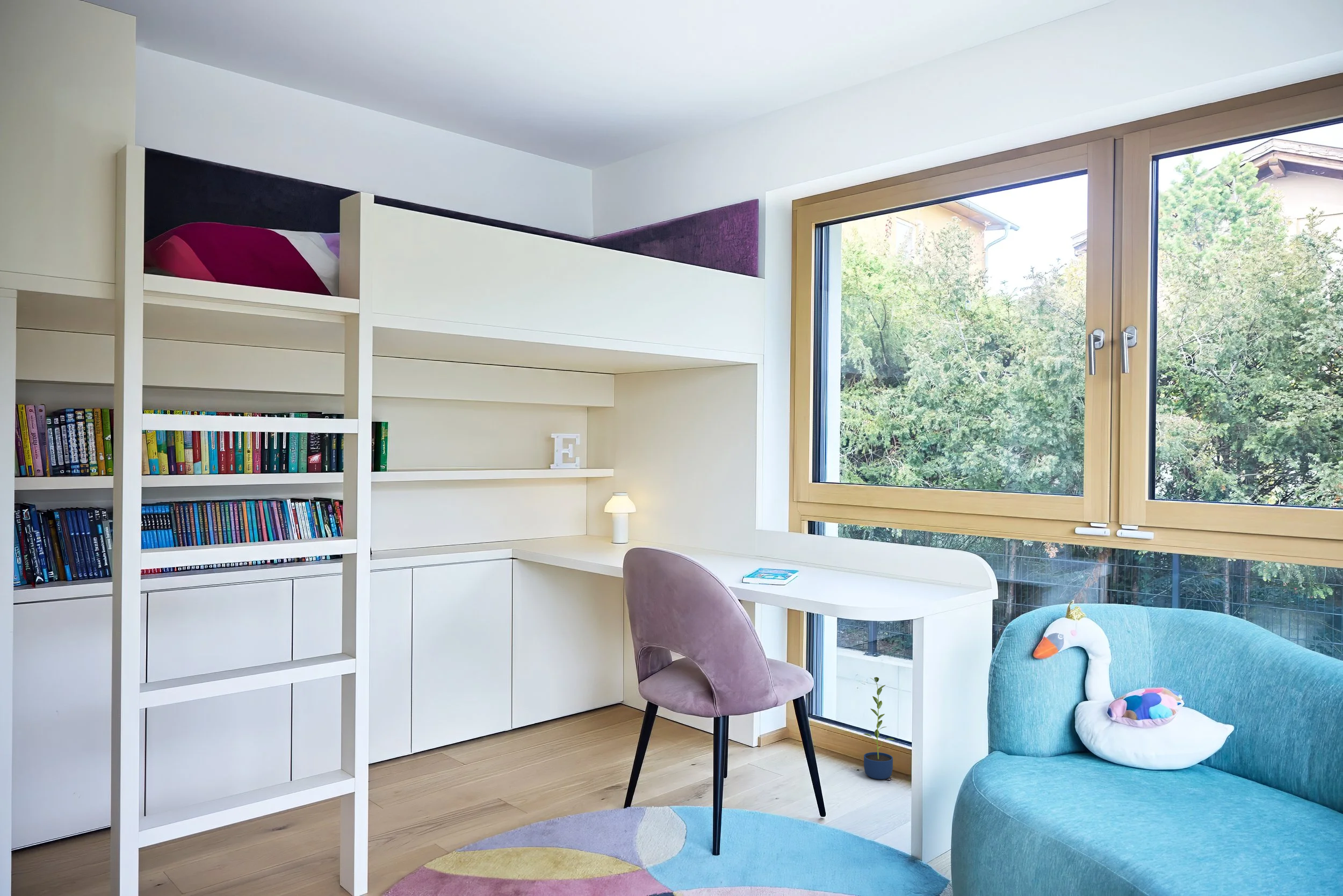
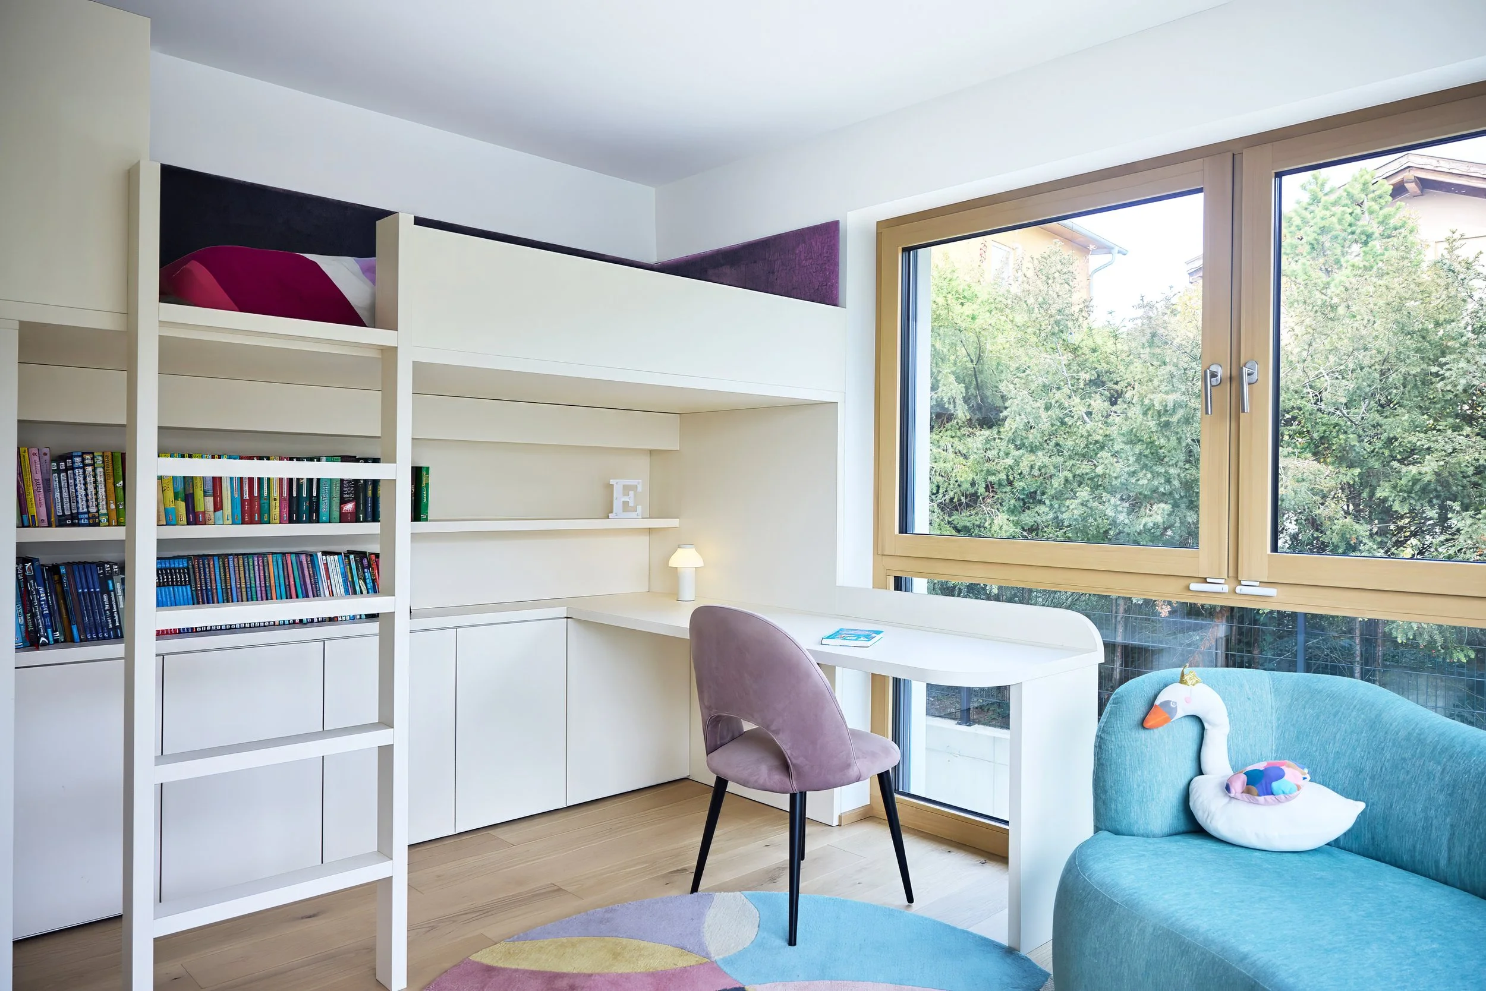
- potted plant (878, 725)
